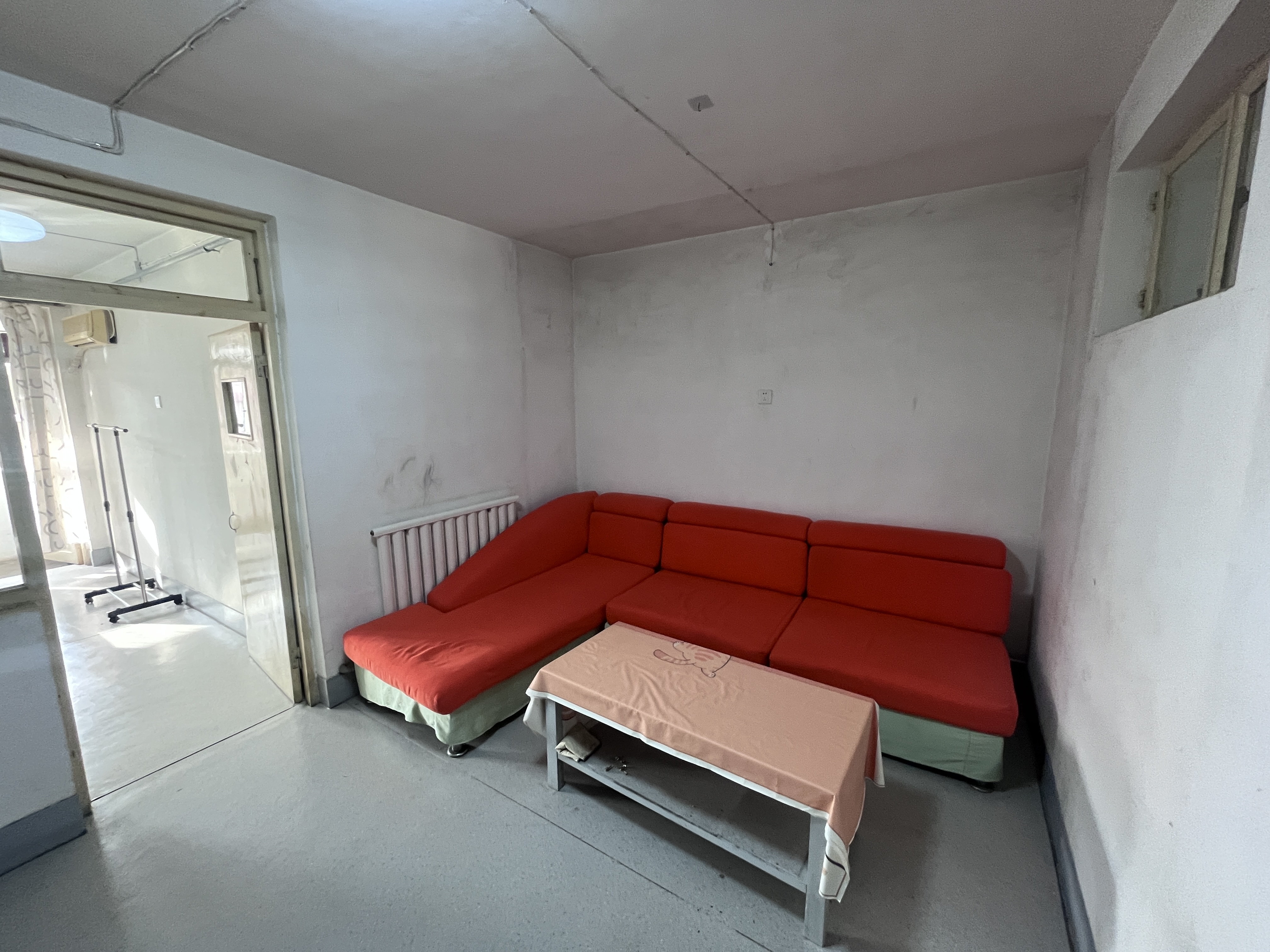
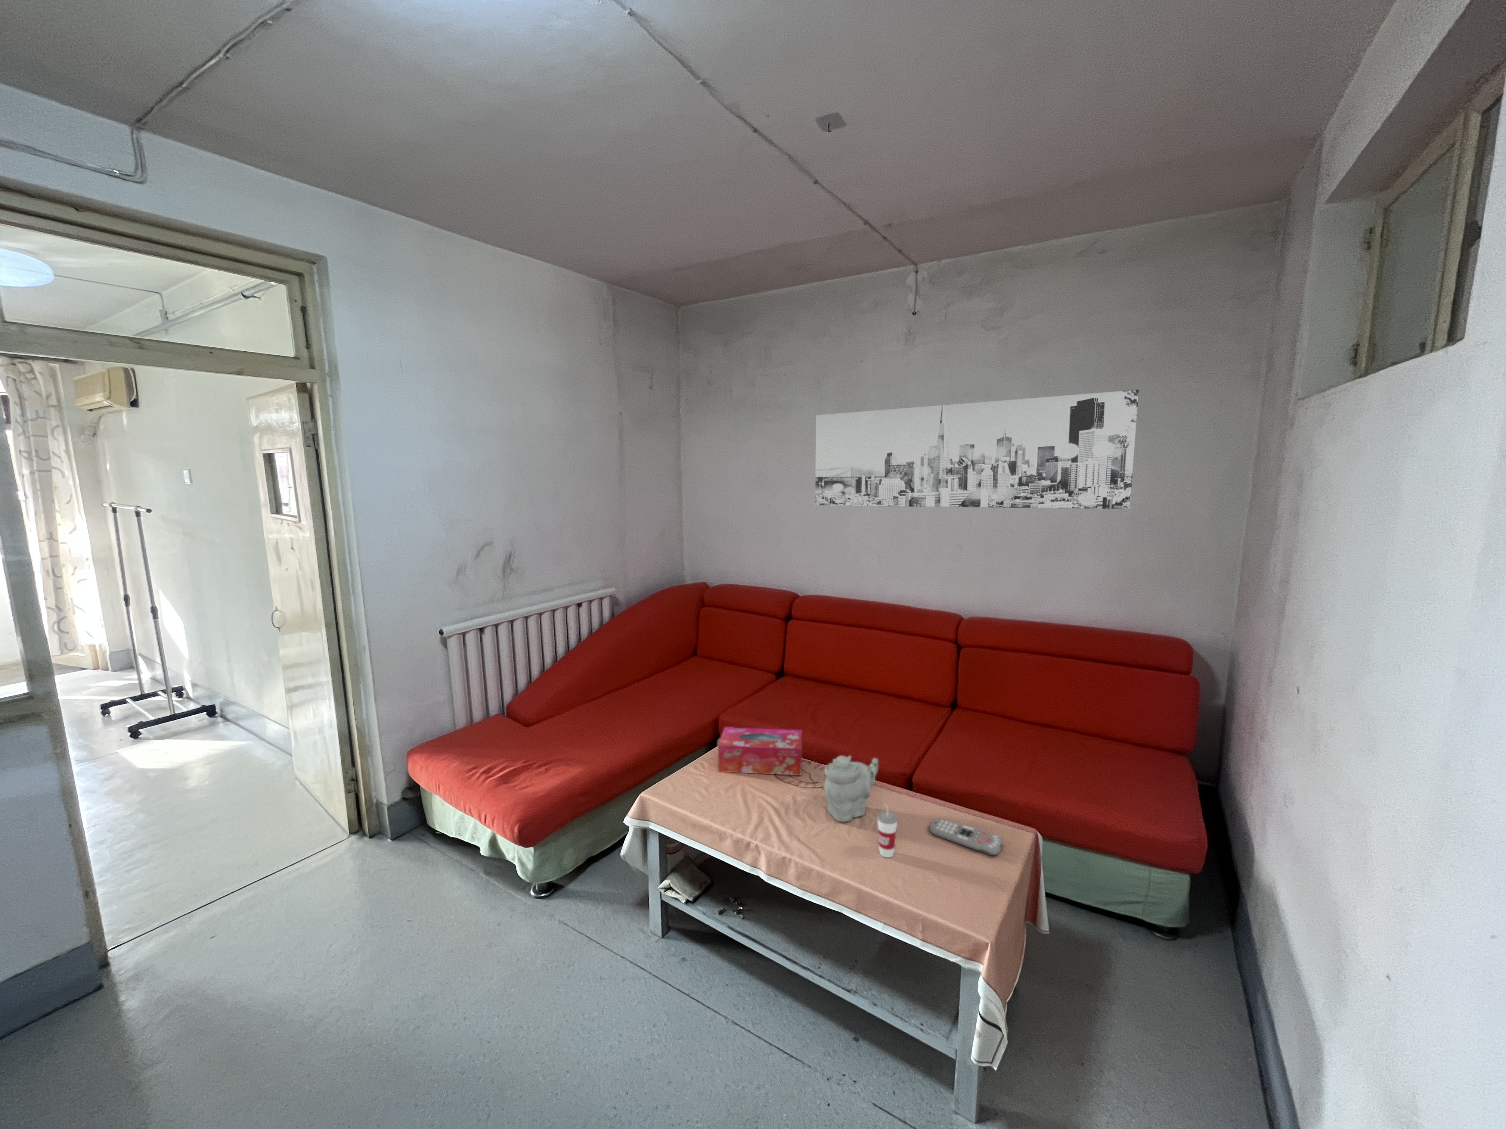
+ teapot (853, 783)
+ wall art (953, 457)
+ cup (887, 828)
+ tissue box (761, 750)
+ remote control (965, 836)
